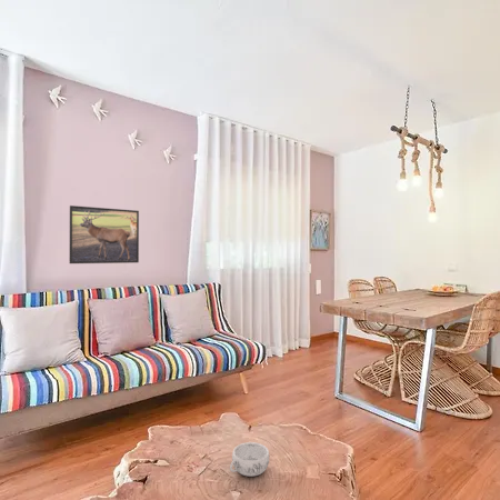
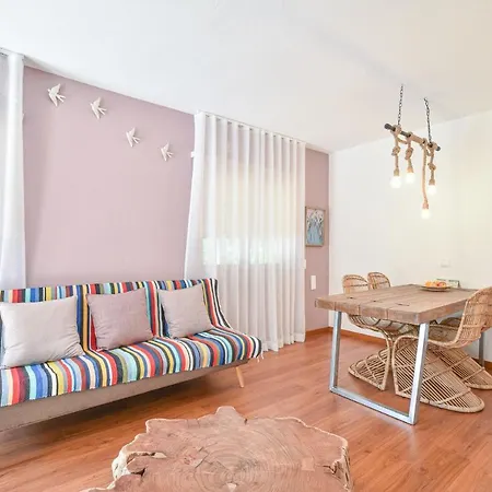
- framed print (106, 236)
- decorative bowl (248, 461)
